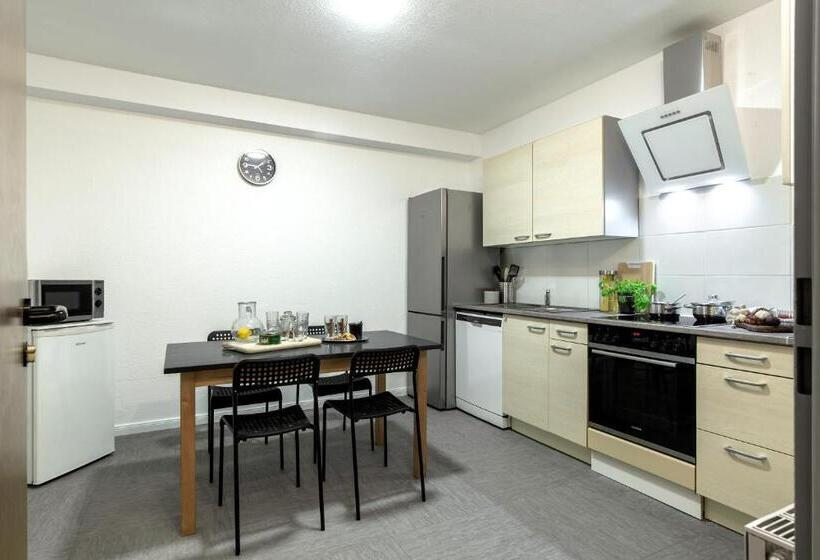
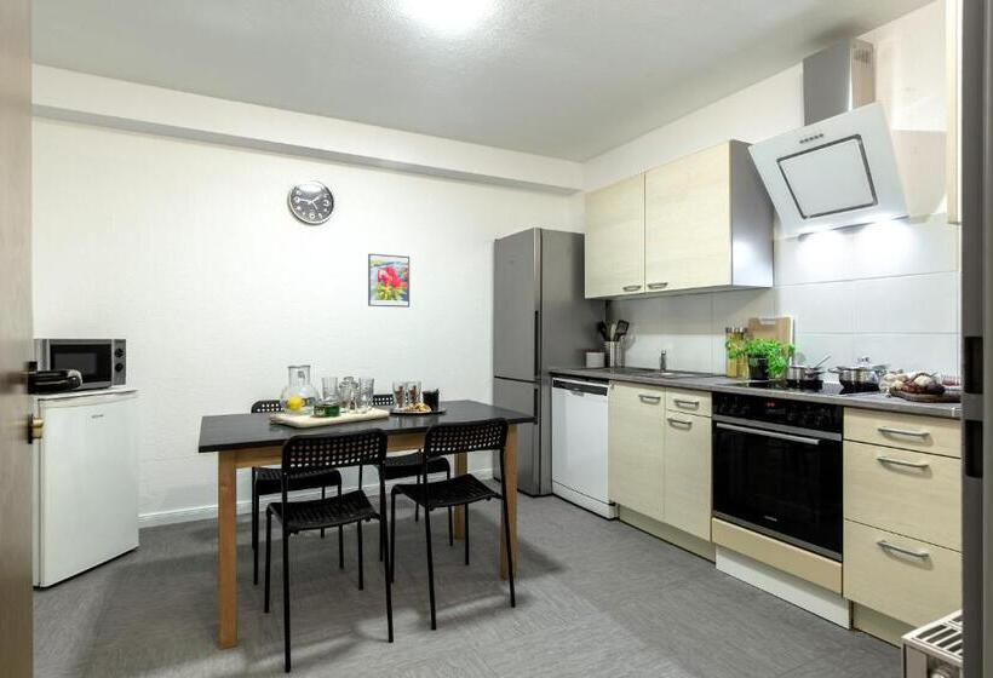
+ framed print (389, 280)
